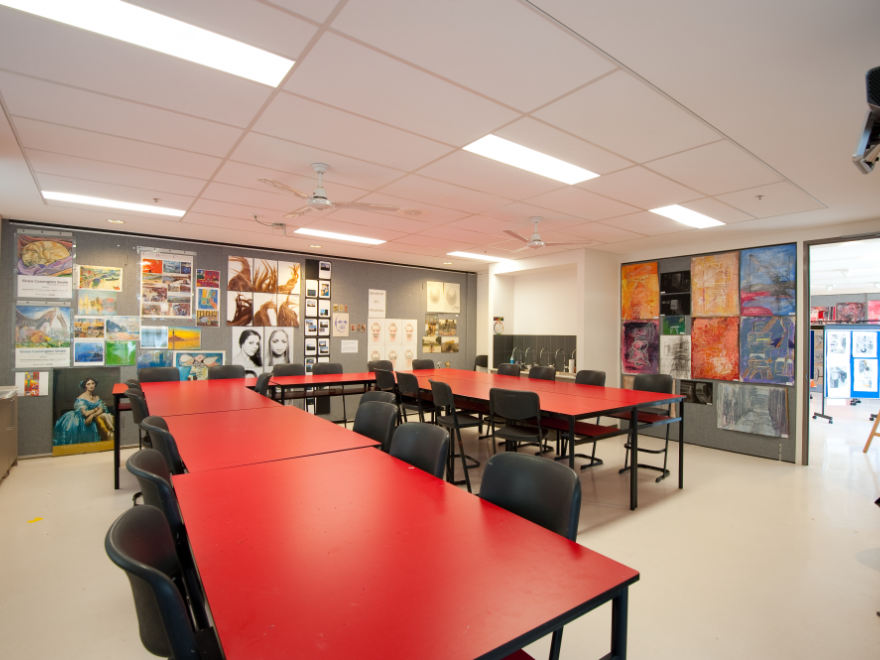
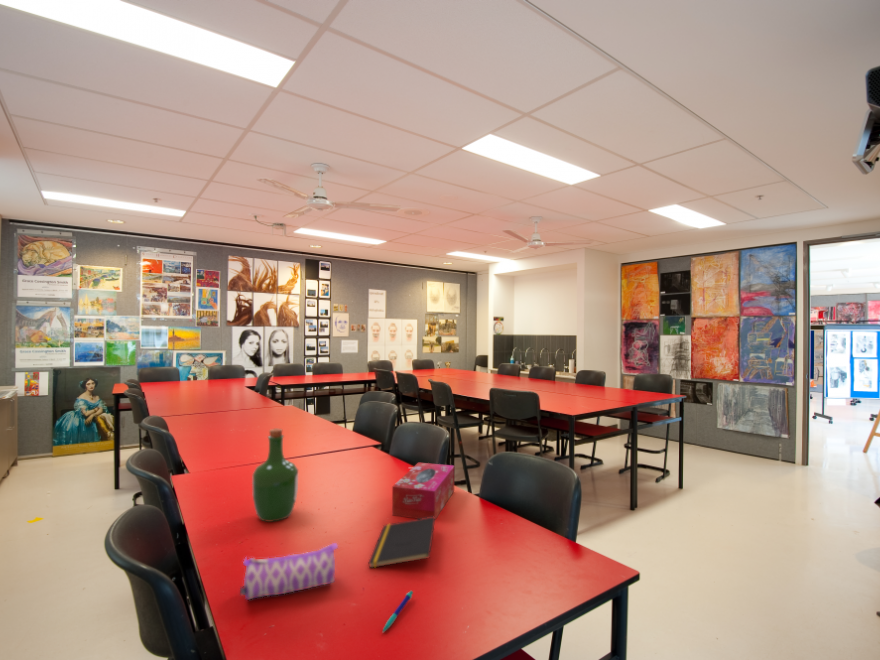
+ notepad (404, 540)
+ pen (397, 610)
+ tissue box (425, 488)
+ pencil case (290, 569)
+ wine bottle (275, 472)
